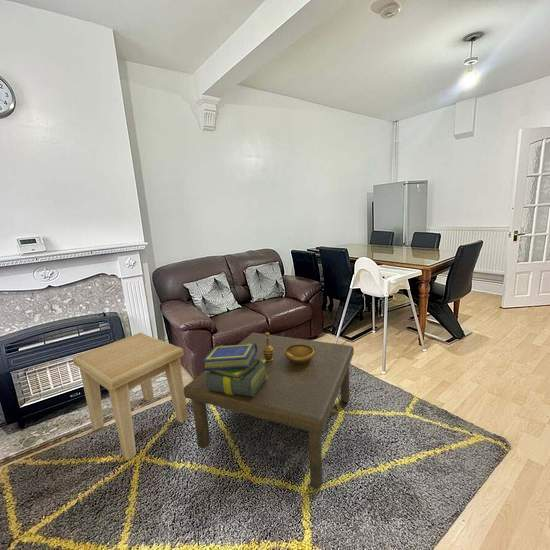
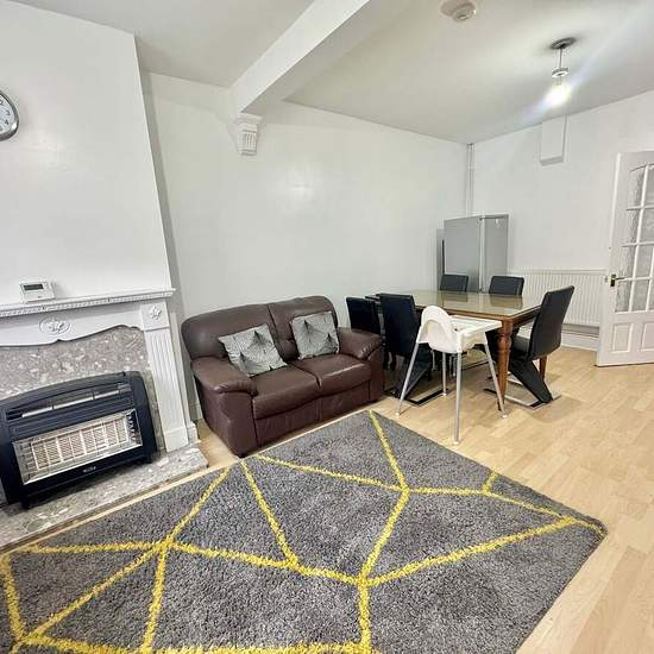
- decorative bowl (289, 346)
- stack of books (233, 367)
- coffee table (278, 393)
- side table (133, 387)
